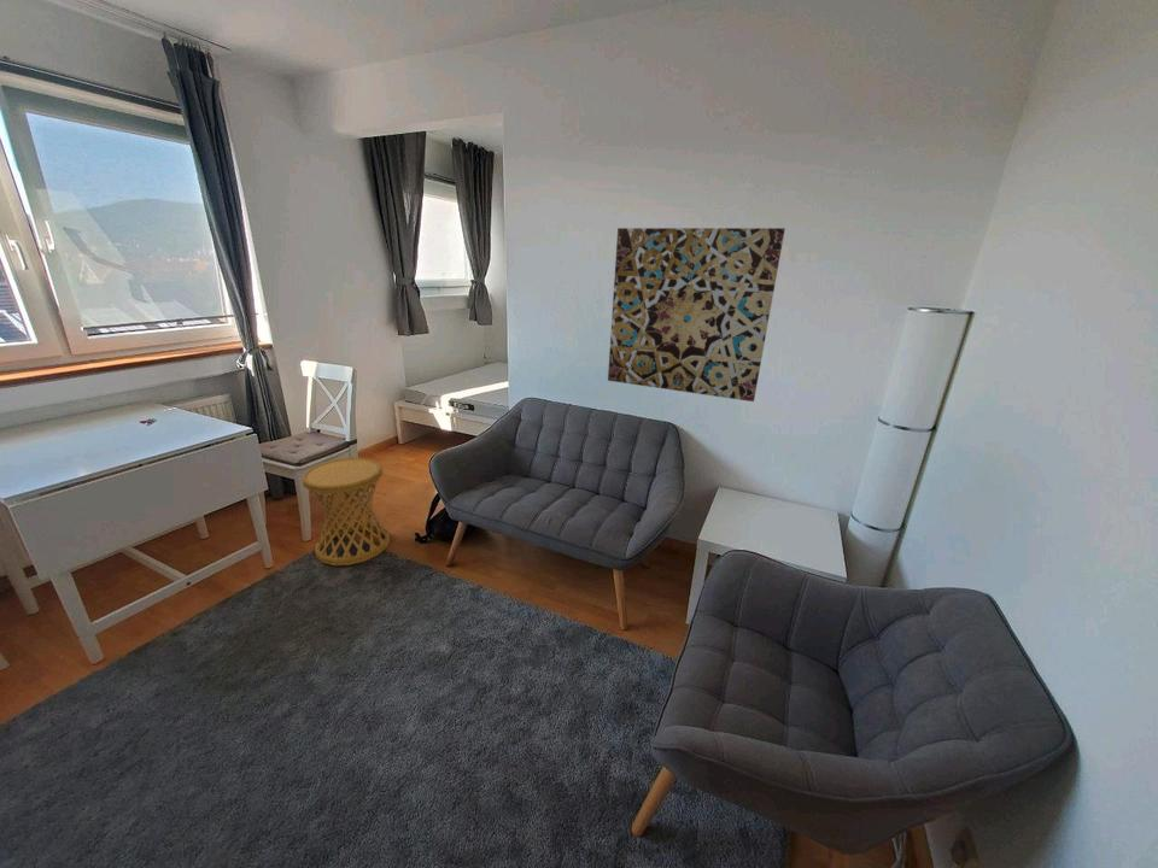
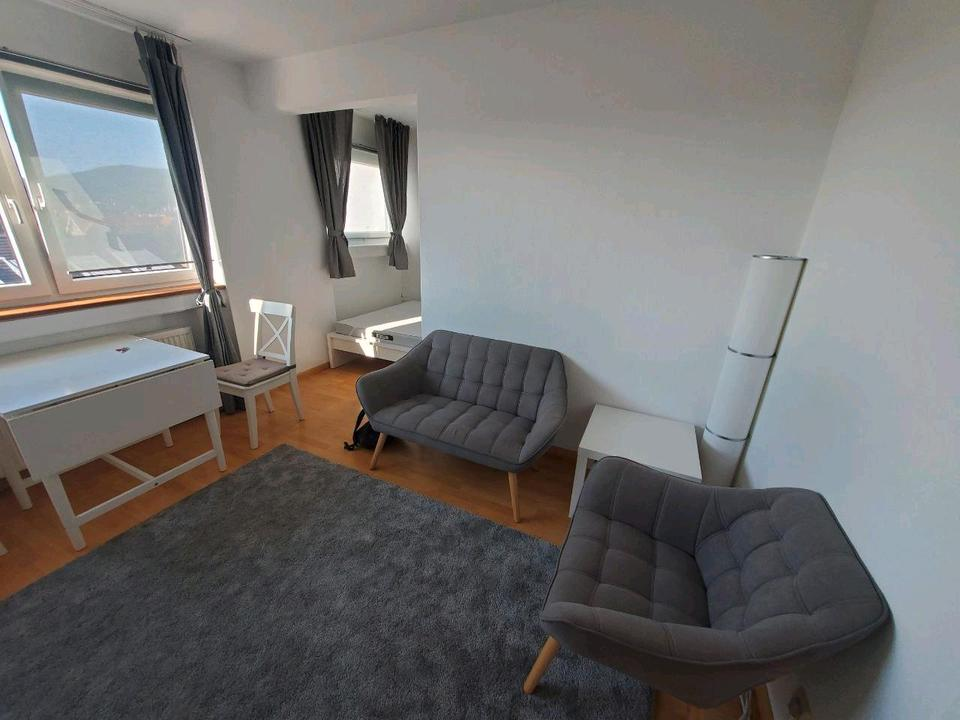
- side table (347, 508)
- wall art (685, 313)
